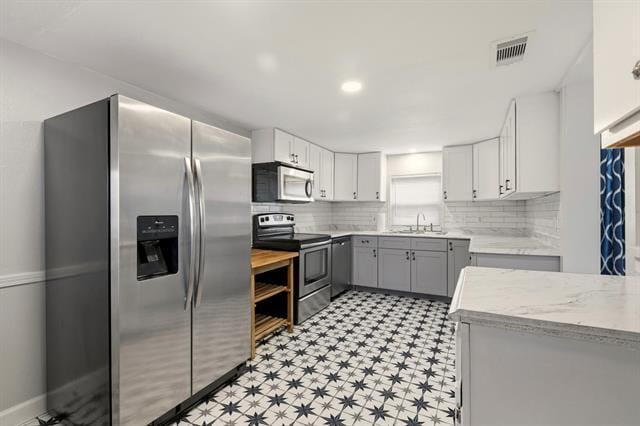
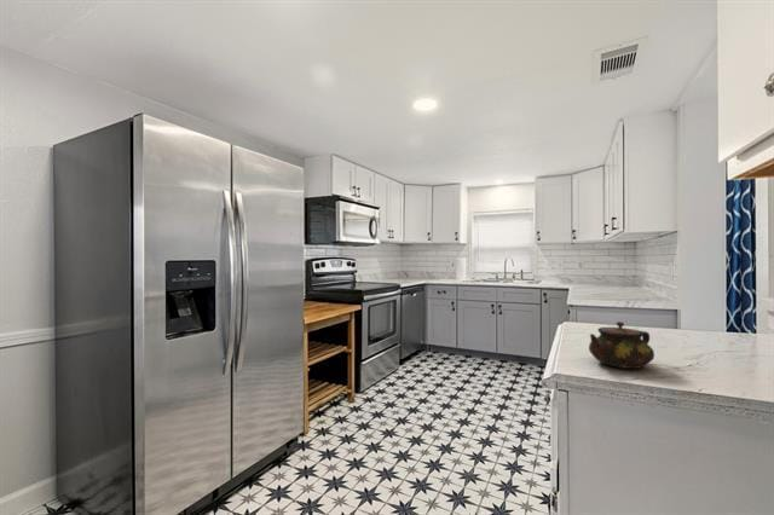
+ teapot (619, 342)
